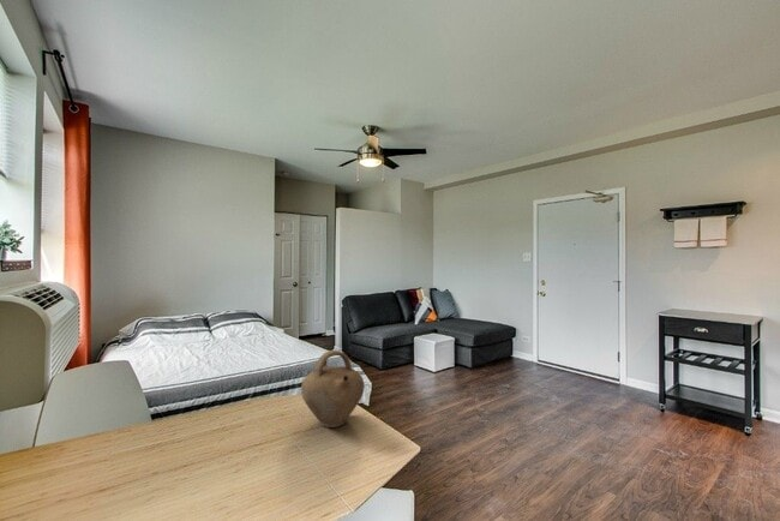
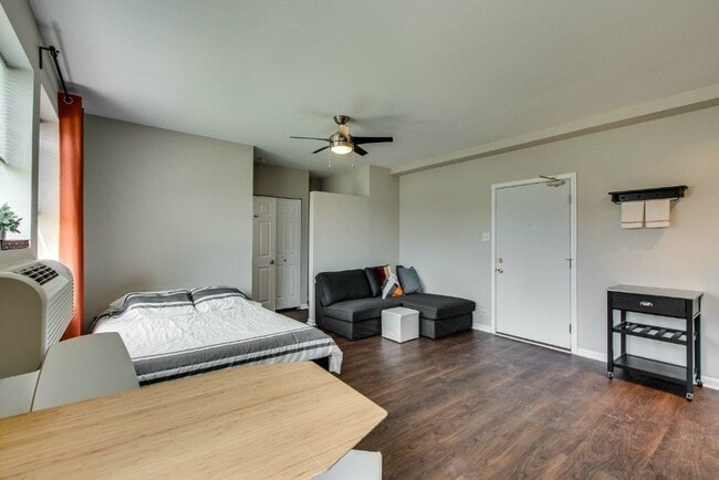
- jug (334, 385)
